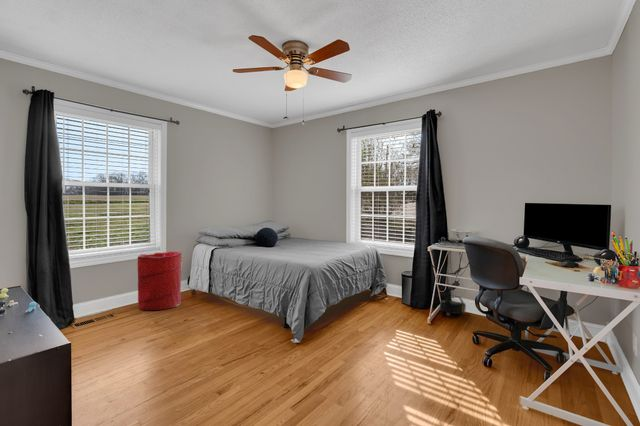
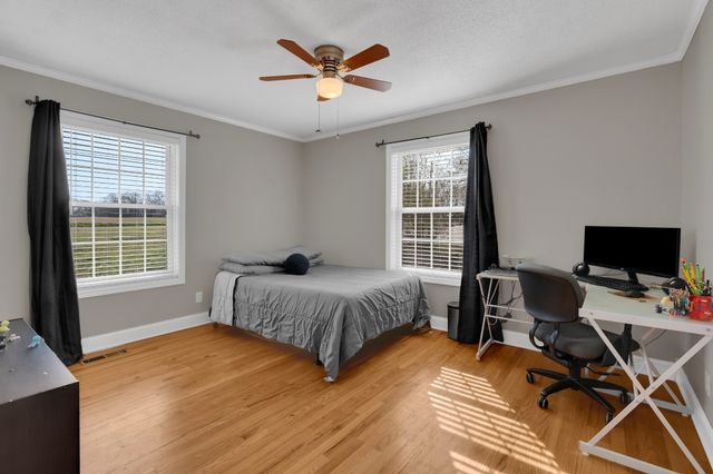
- laundry hamper (160, 278)
- backpack (451, 301)
